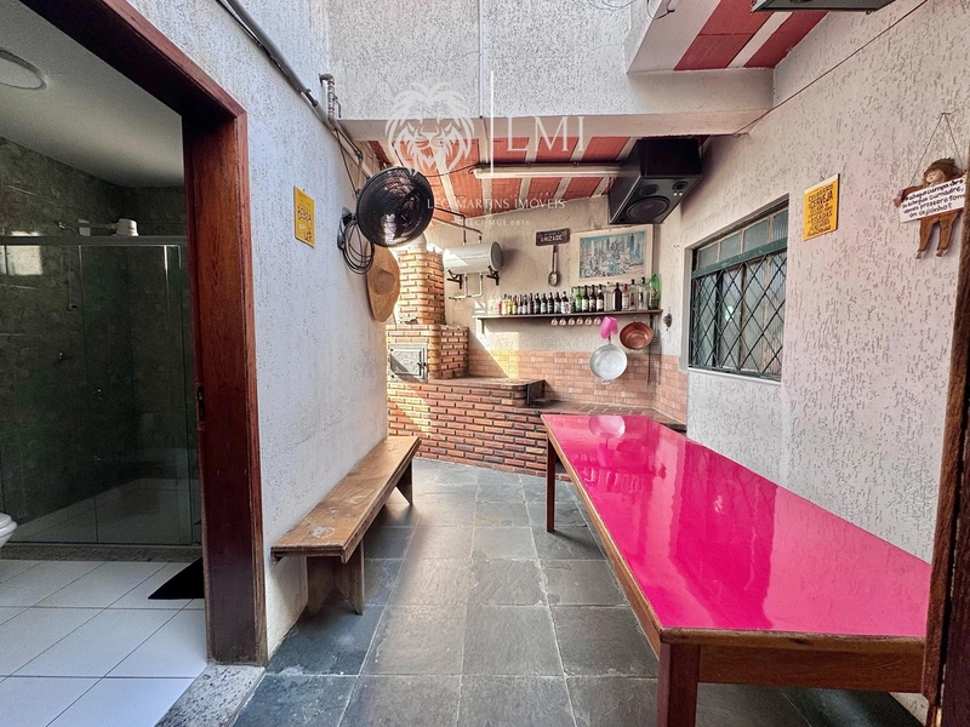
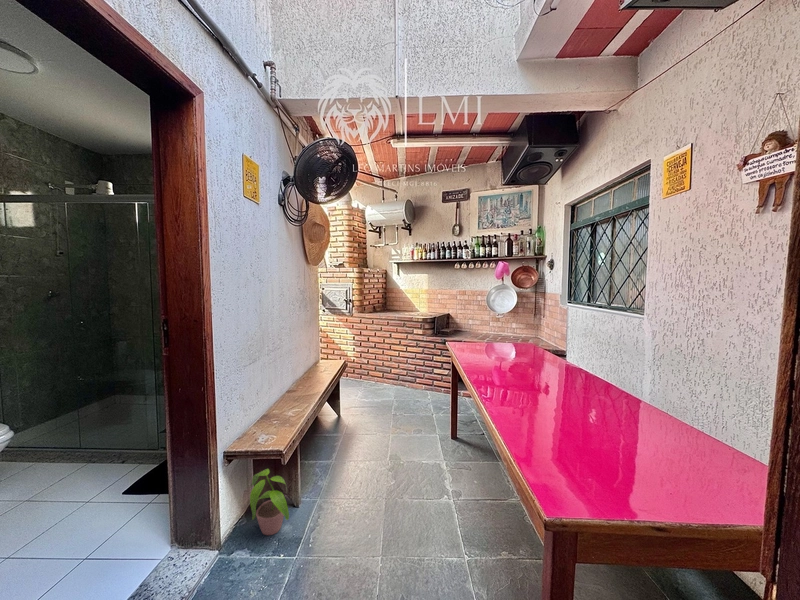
+ potted plant (270, 502)
